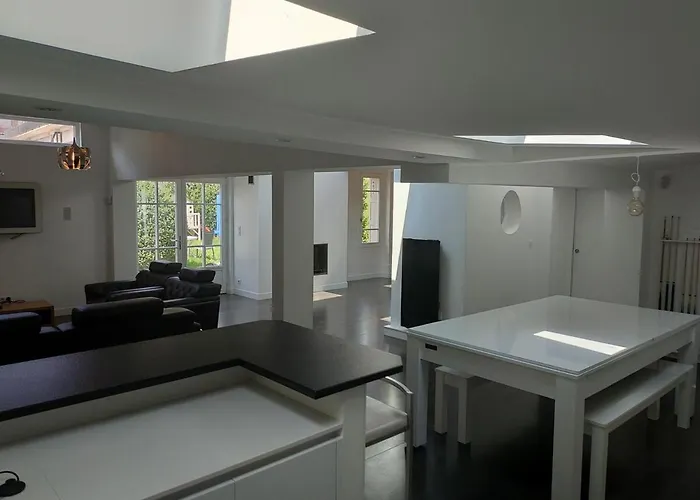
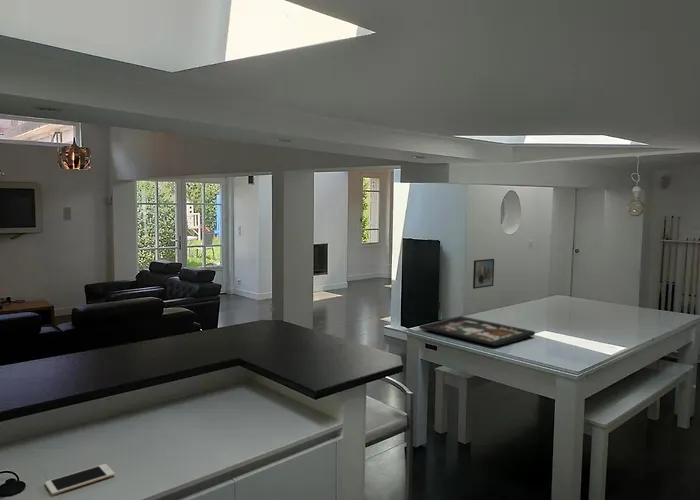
+ board game (475, 330)
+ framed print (483, 273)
+ cell phone (80, 478)
